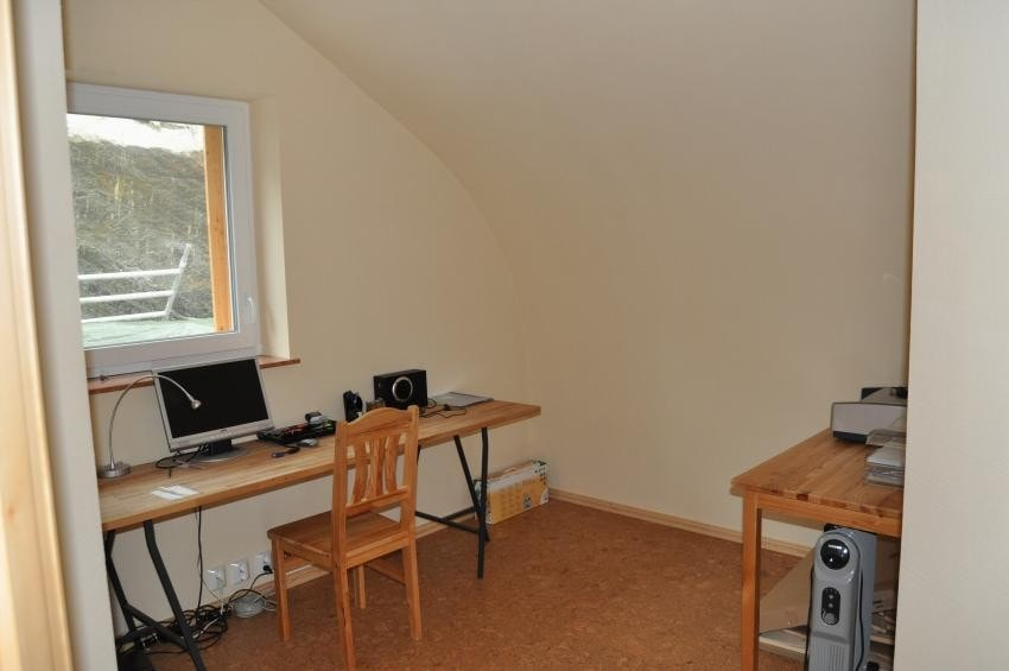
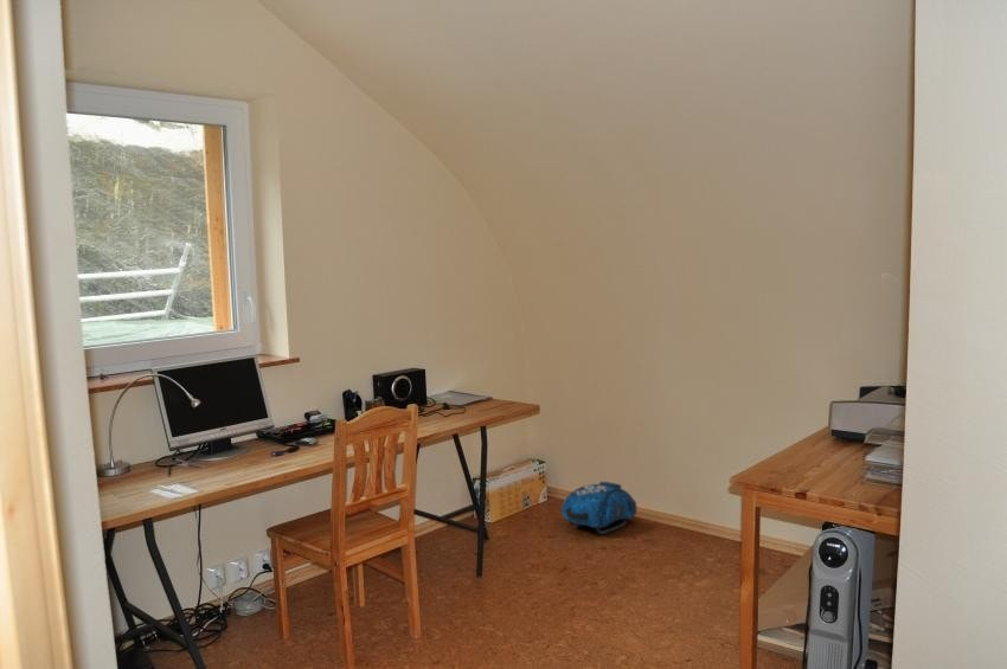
+ backpack (597, 506)
